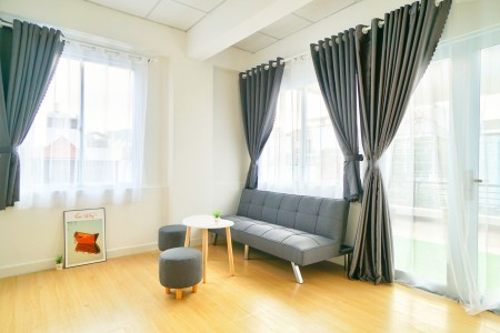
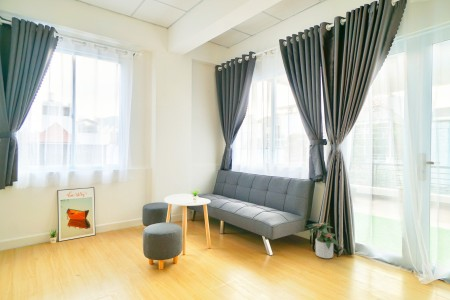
+ potted plant (321, 238)
